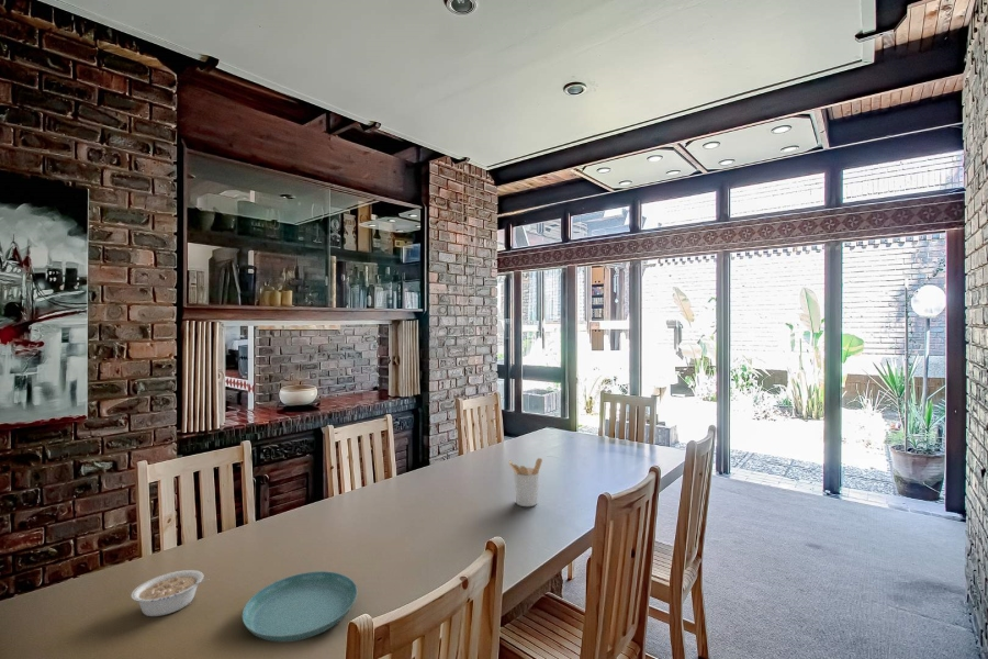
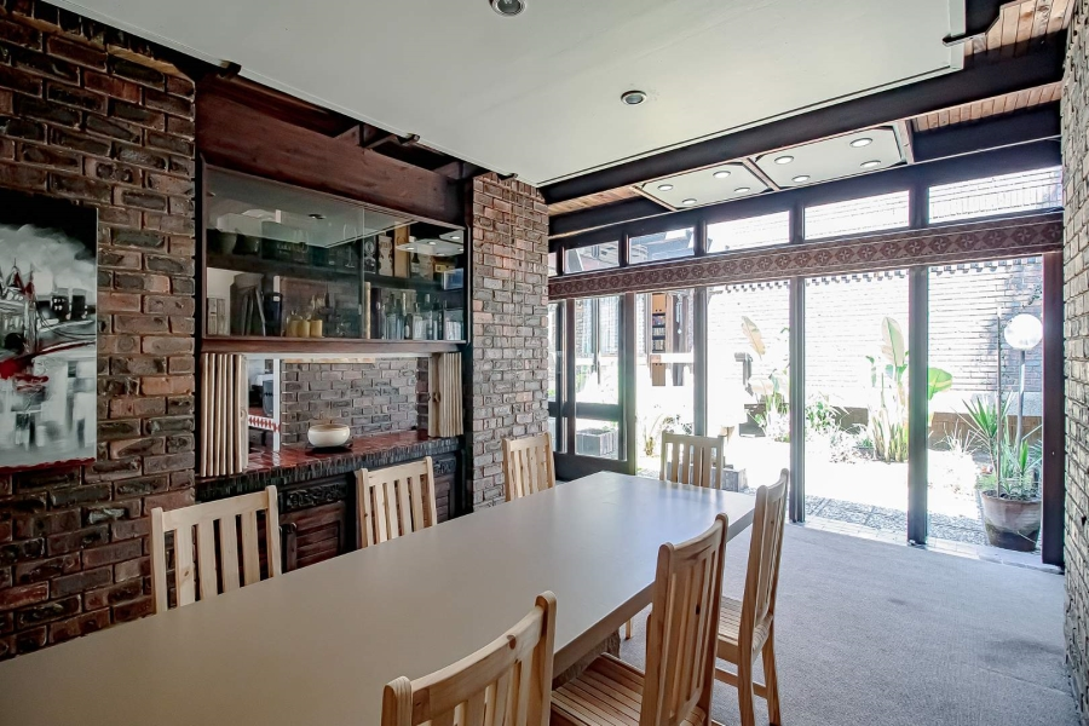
- utensil holder (524, 481)
- saucer (302, 606)
- legume (171, 591)
